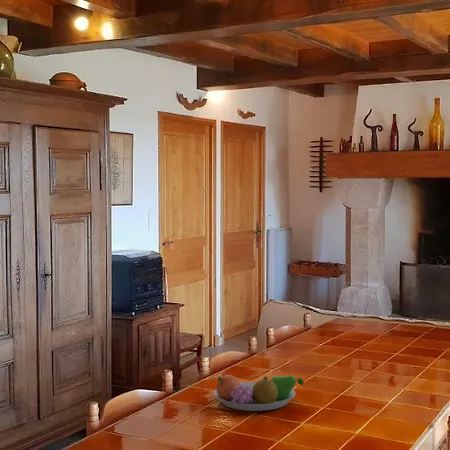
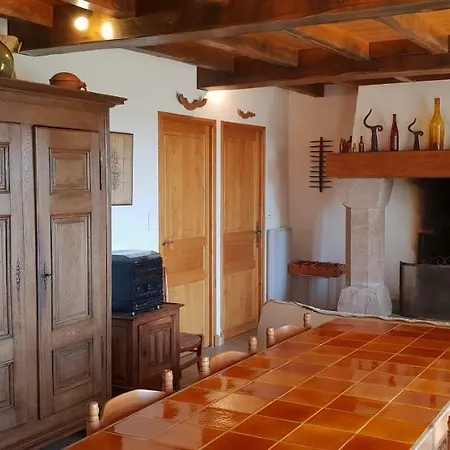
- fruit bowl (257, 385)
